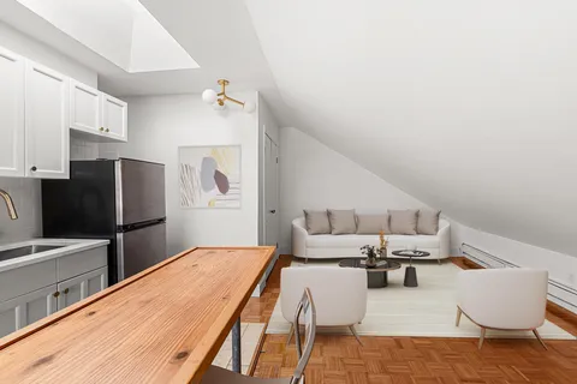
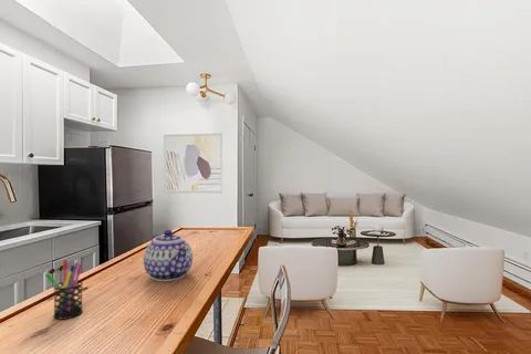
+ teapot (168, 252)
+ pen holder (64, 288)
